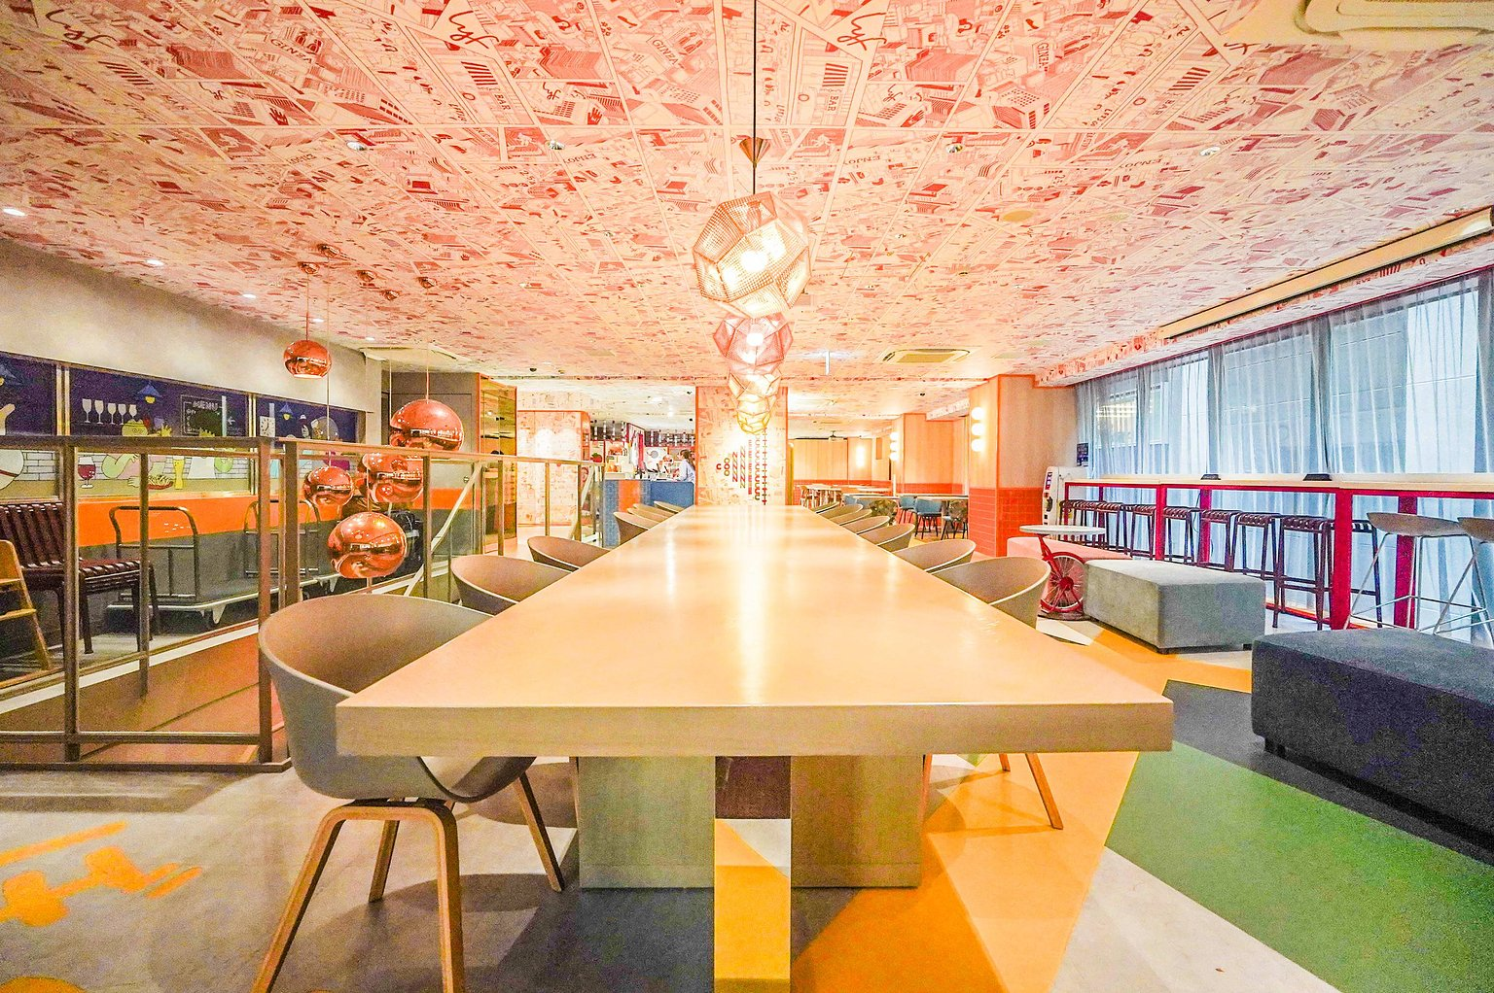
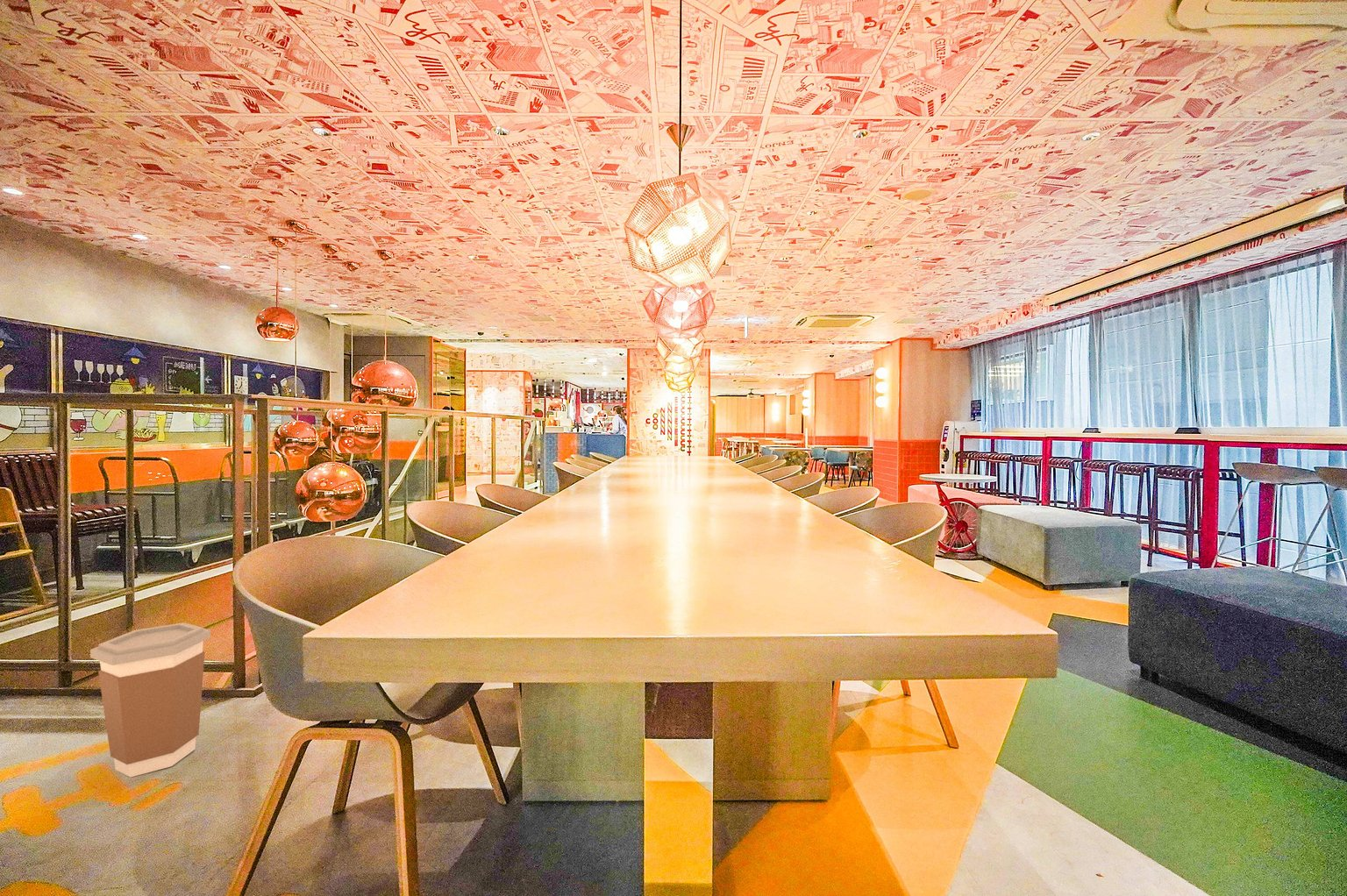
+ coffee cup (154, 697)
